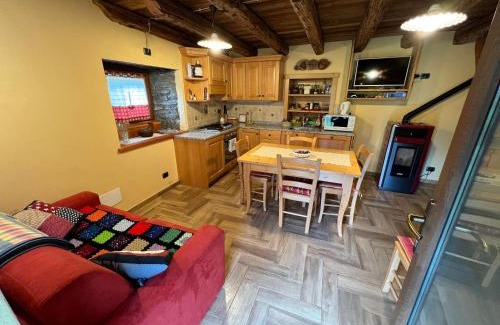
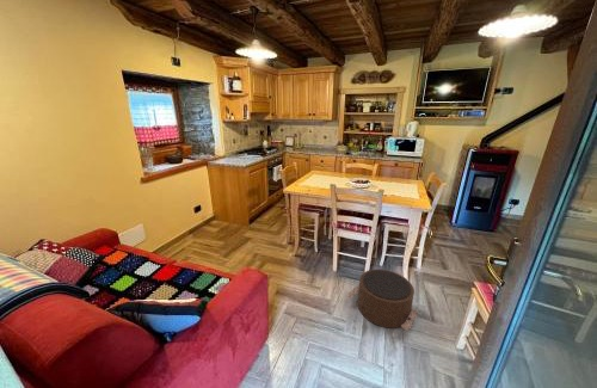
+ pouf (381, 297)
